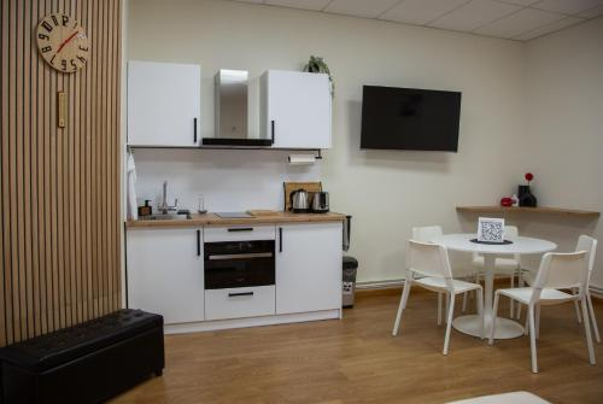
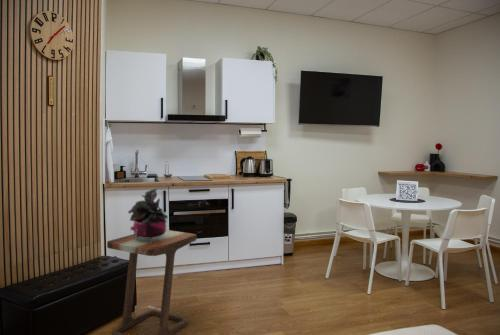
+ side table (163, 285)
+ potted plant (148, 214)
